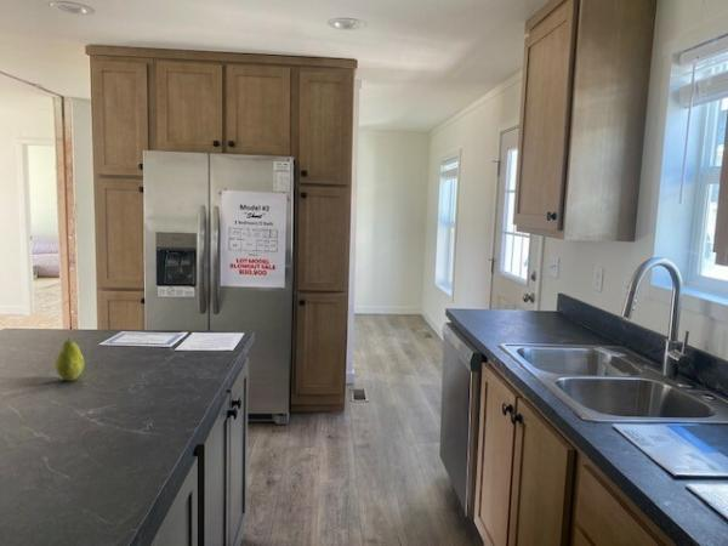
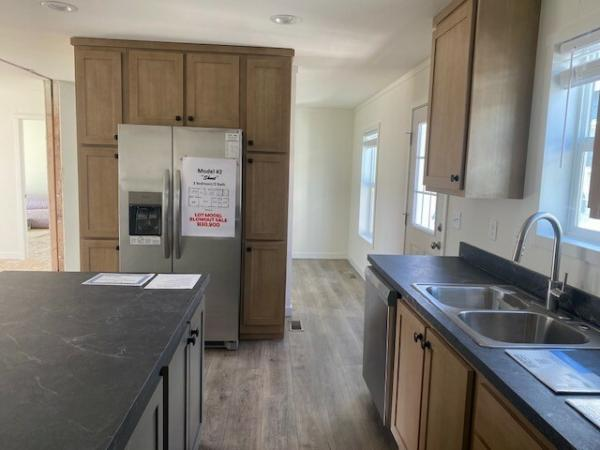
- fruit (69, 359)
